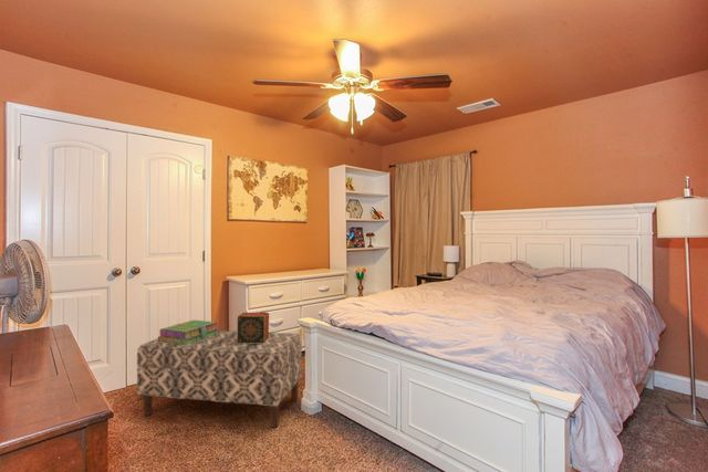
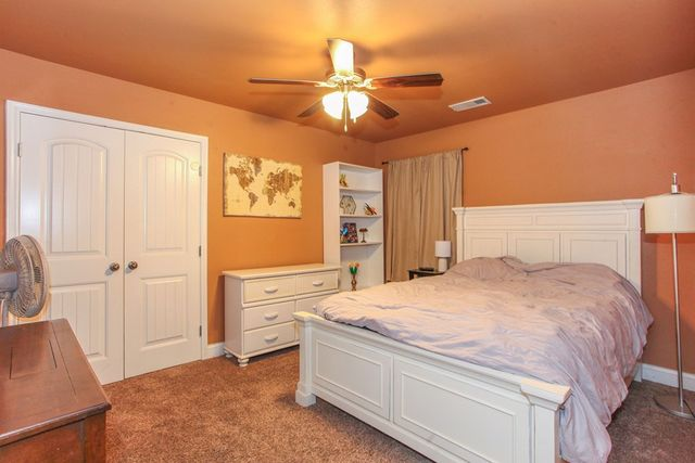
- decorative box (253, 326)
- bench (223, 373)
- stack of books (189, 331)
